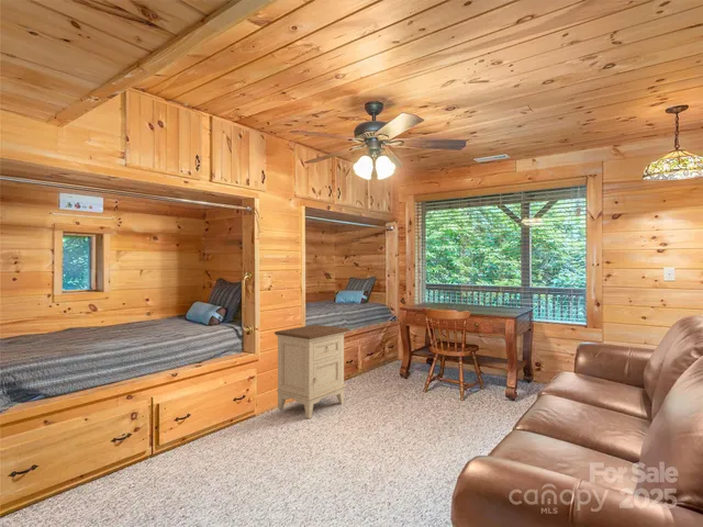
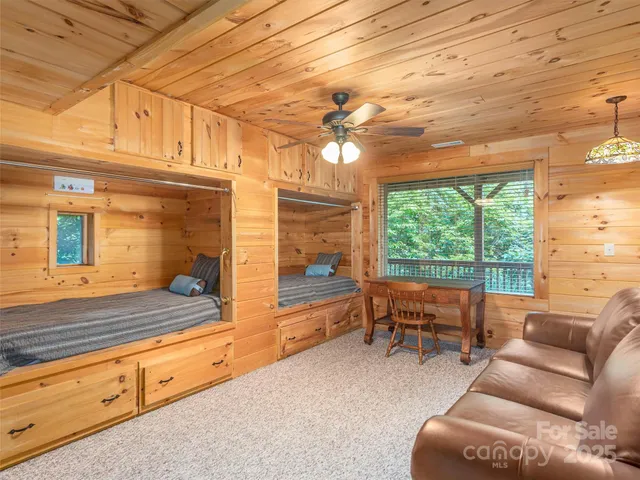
- nightstand (313, 368)
